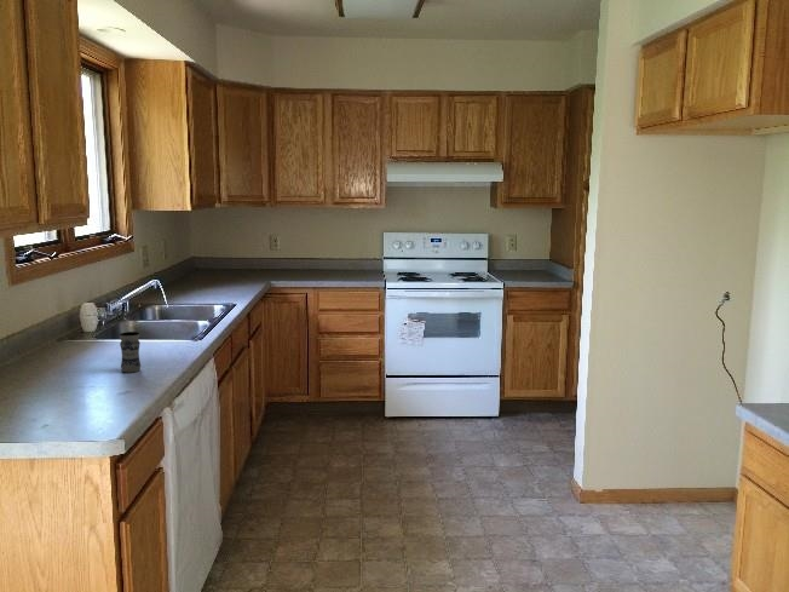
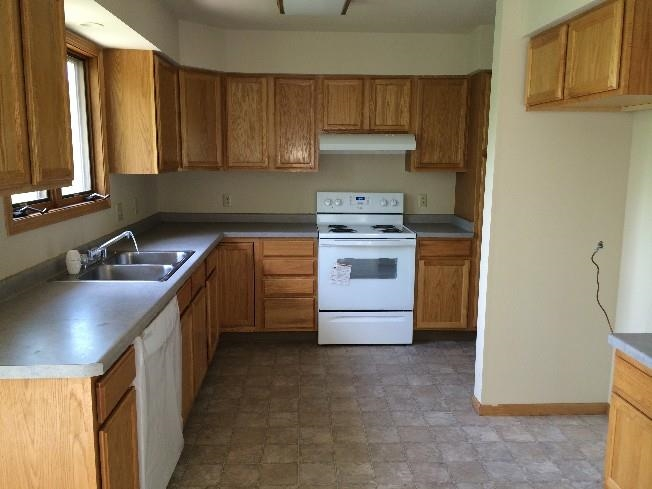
- jar (129, 351)
